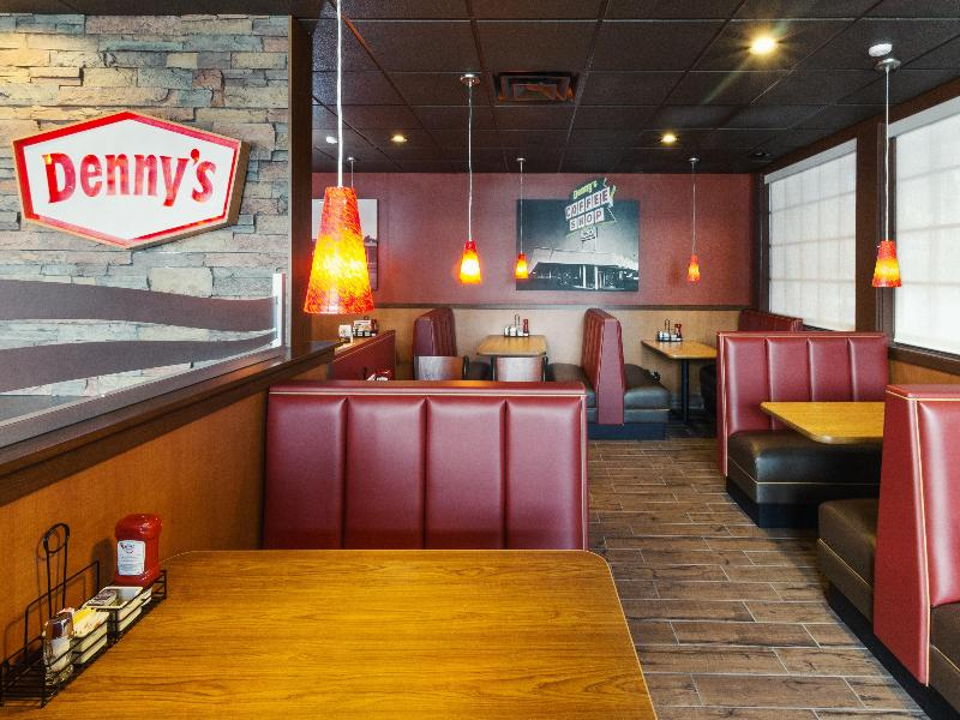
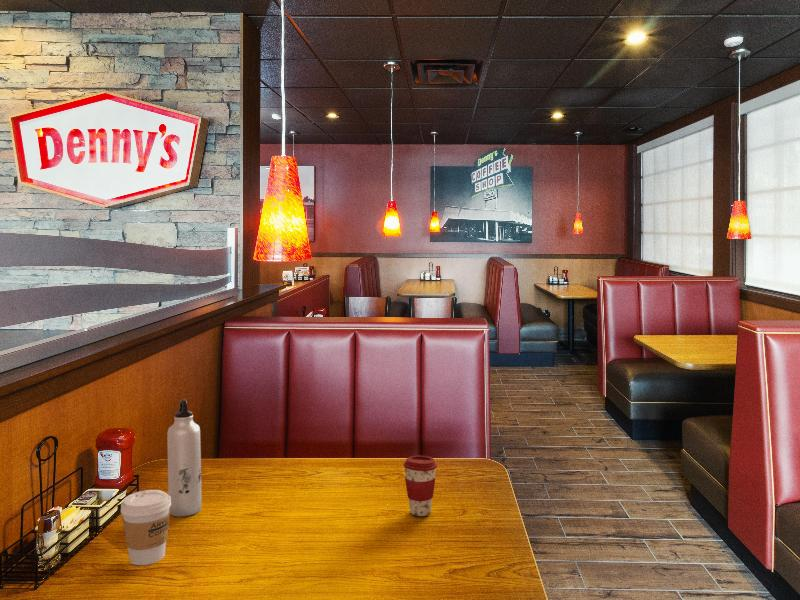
+ coffee cup (420, 485)
+ water bottle (184, 455)
+ coffee cup (146, 526)
